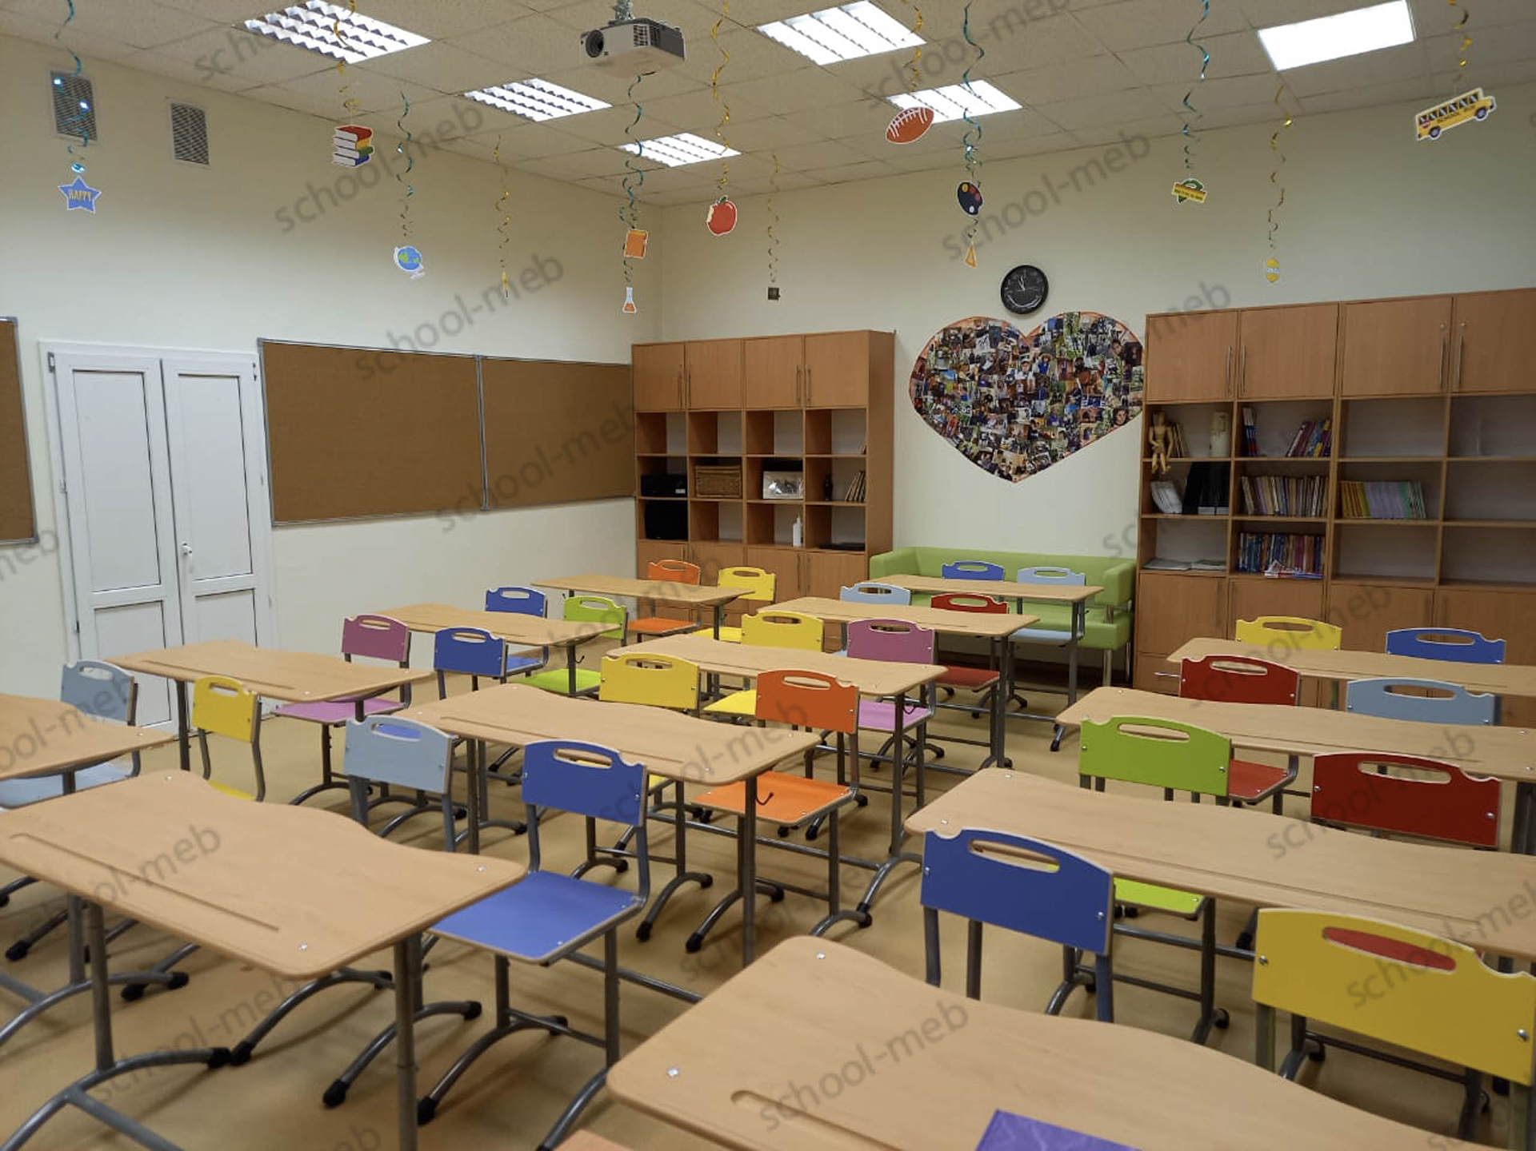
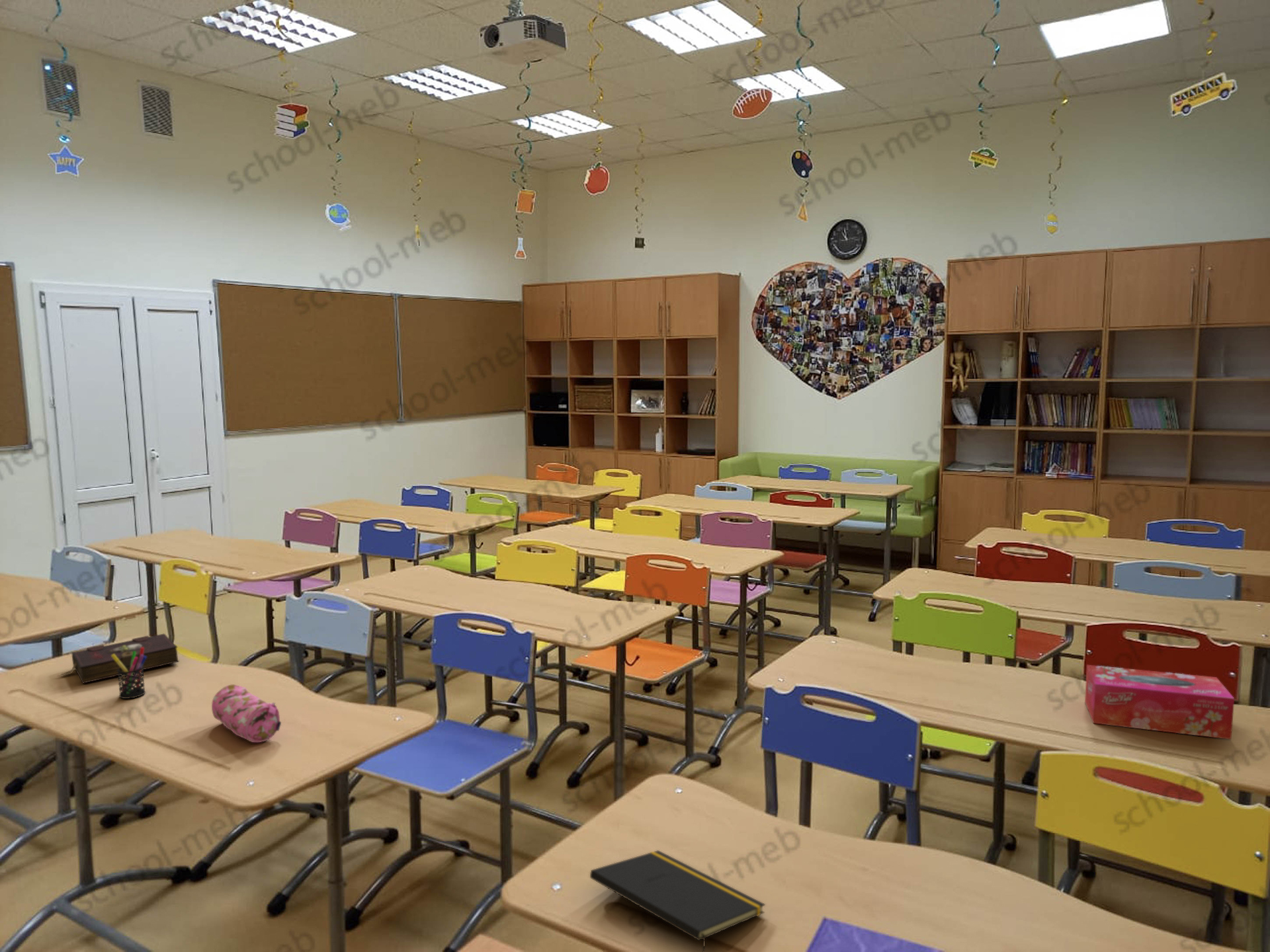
+ notepad (676, 891)
+ pen holder (132, 670)
+ pencil case (245, 712)
+ book (118, 657)
+ tissue box (1155, 699)
